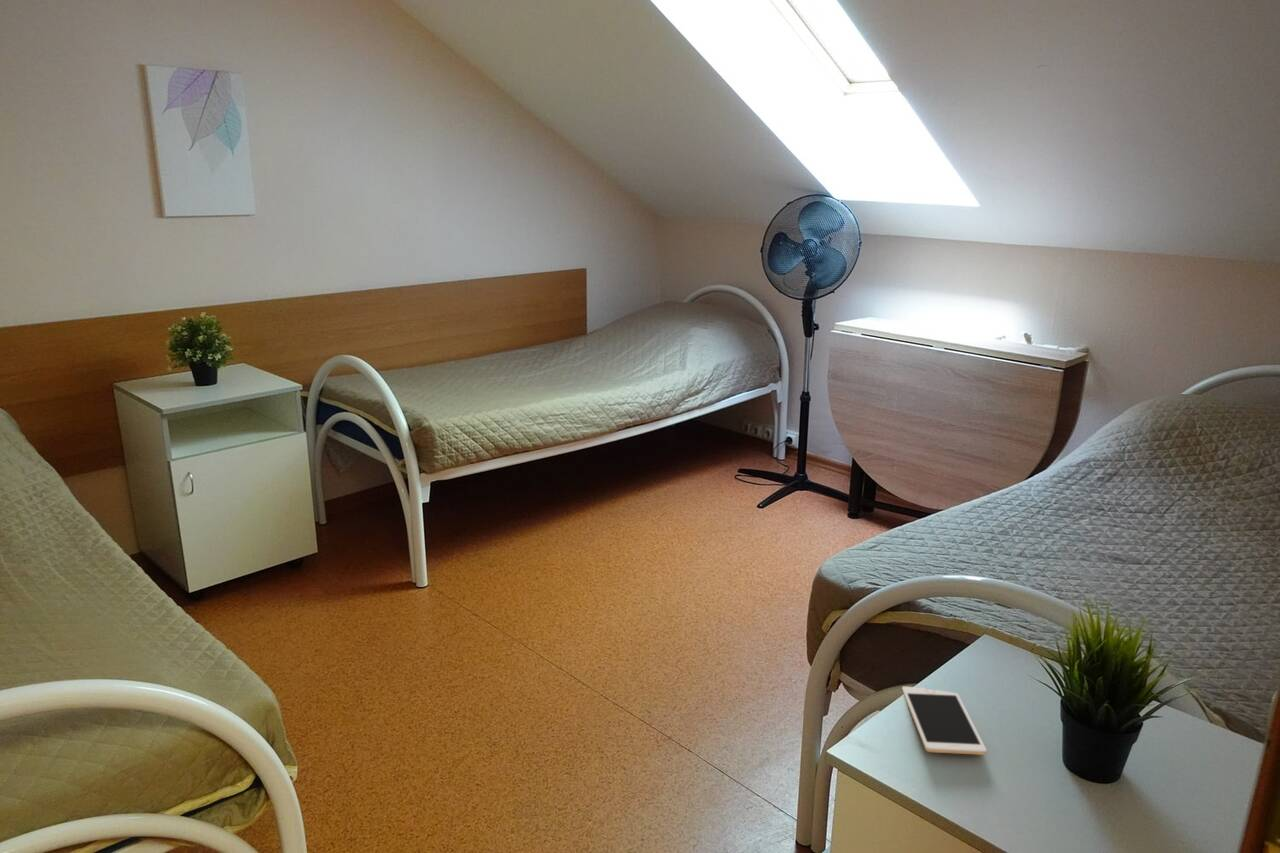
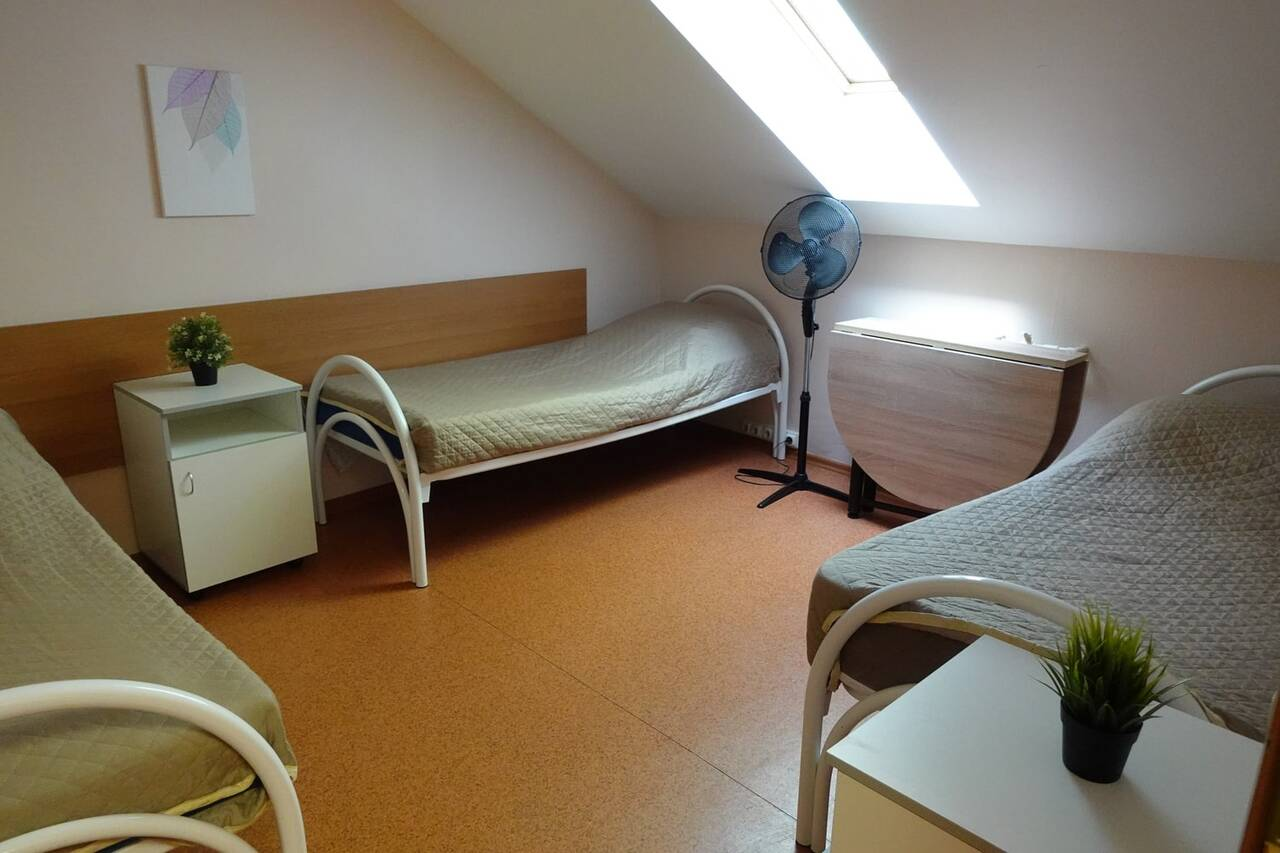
- cell phone (941, 718)
